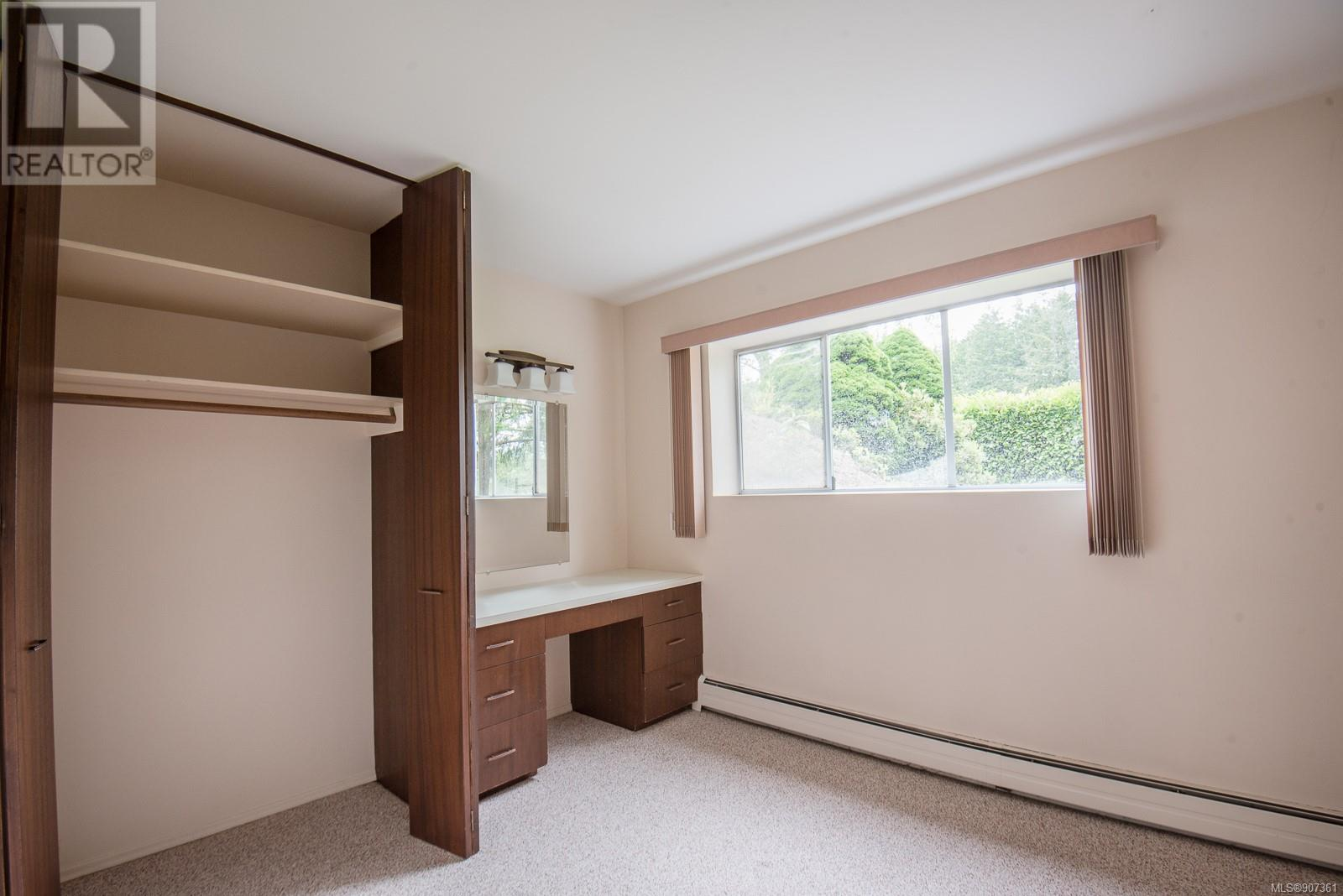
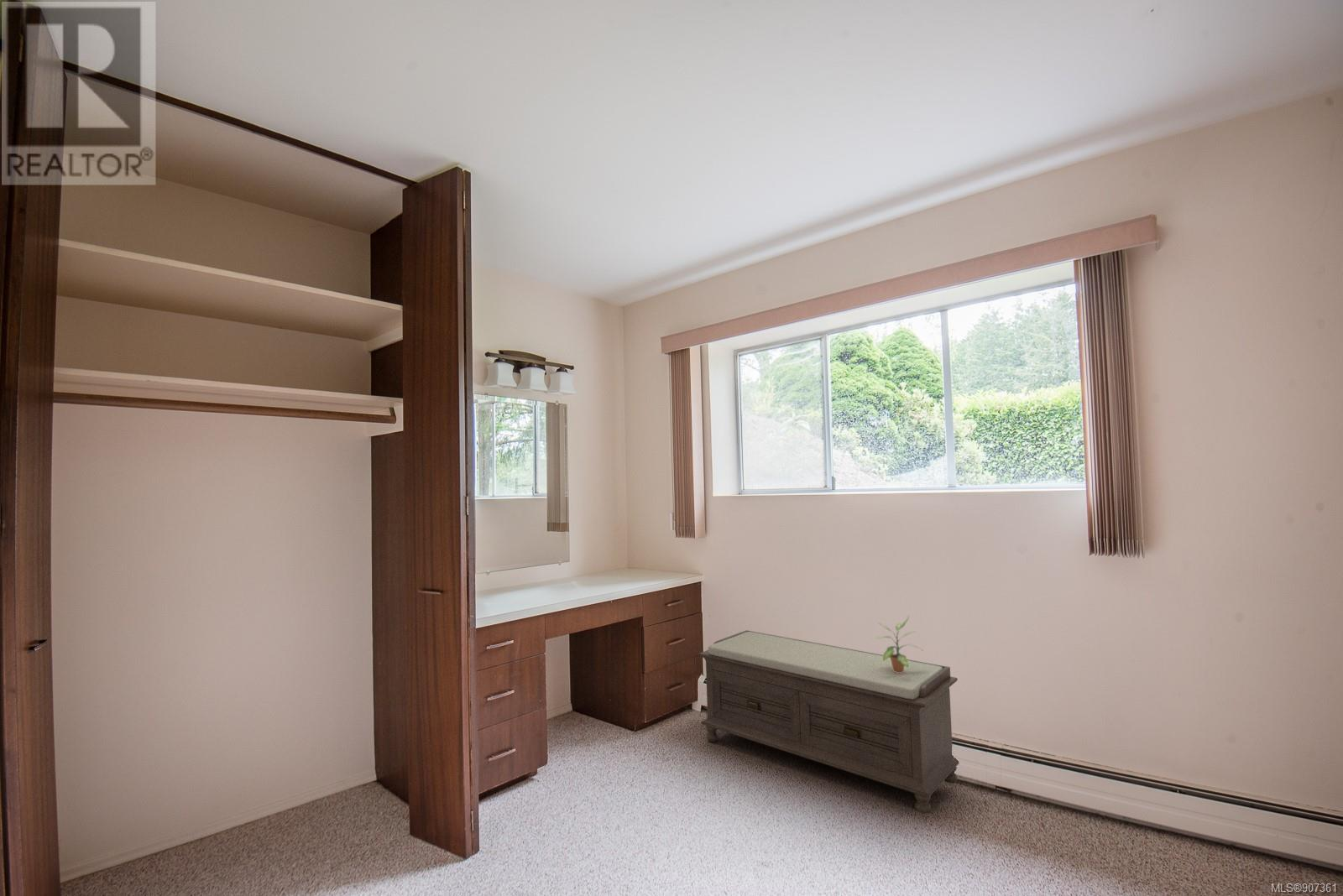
+ potted plant (901, 646)
+ bench (819, 706)
